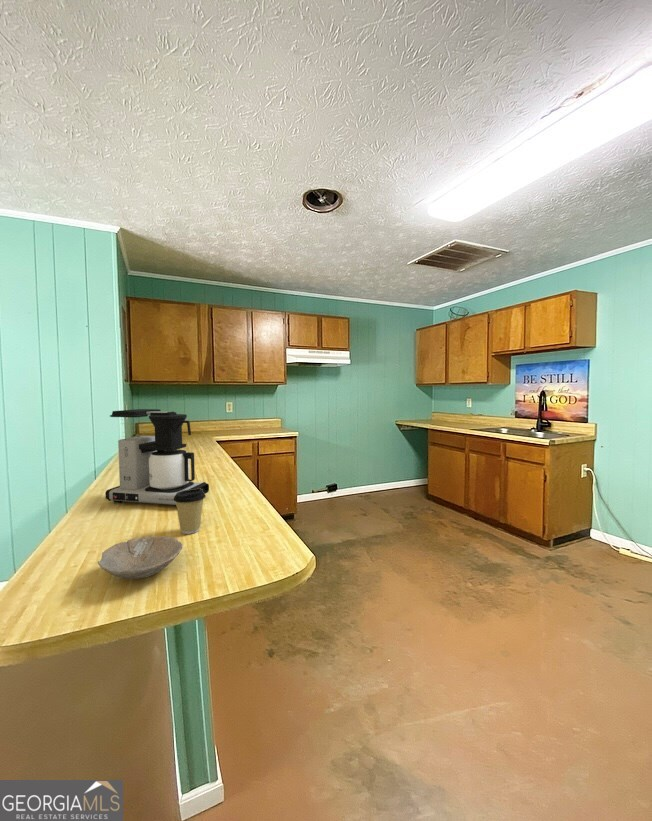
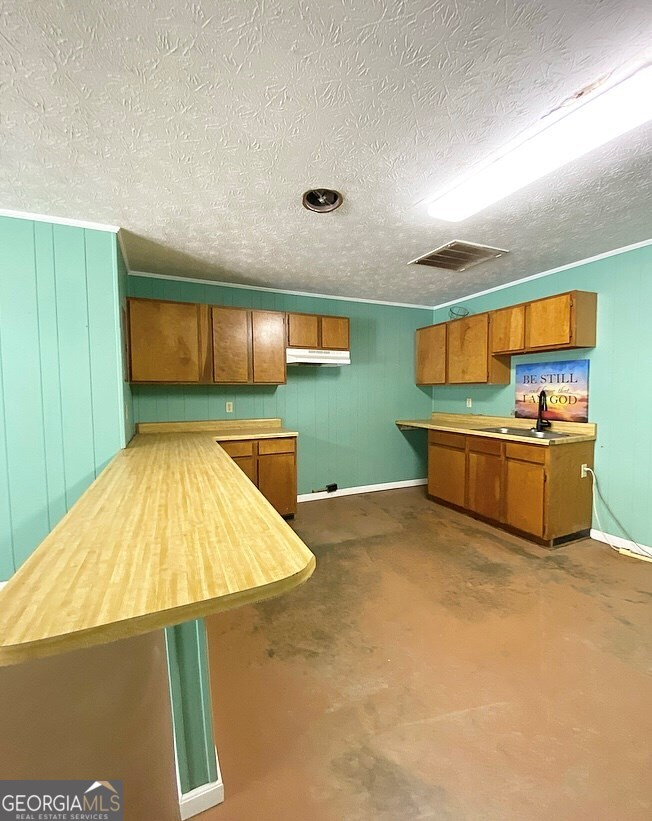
- coffee cup (190, 510)
- bowl (141, 561)
- coffee maker (158, 455)
